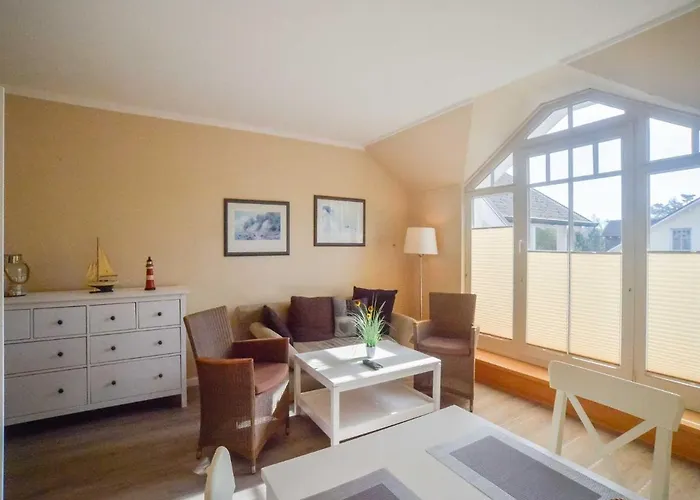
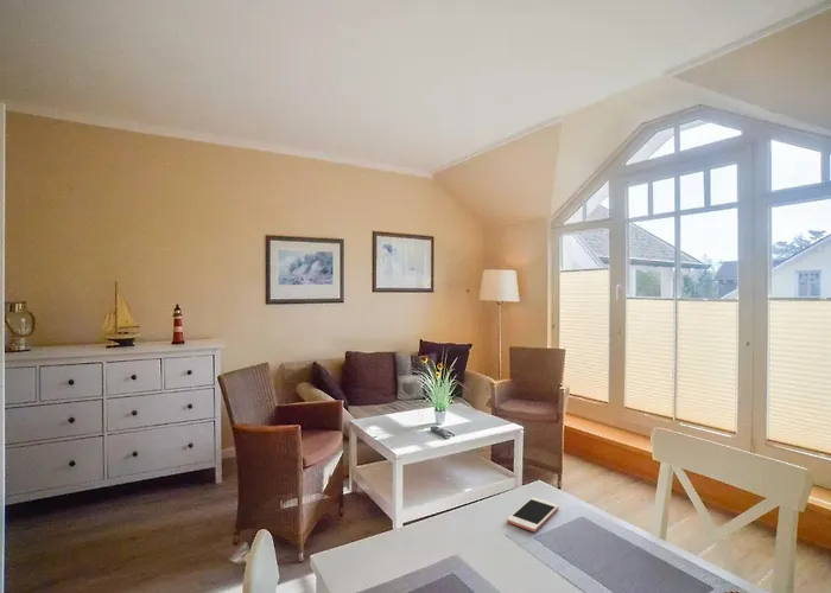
+ cell phone (533, 512)
